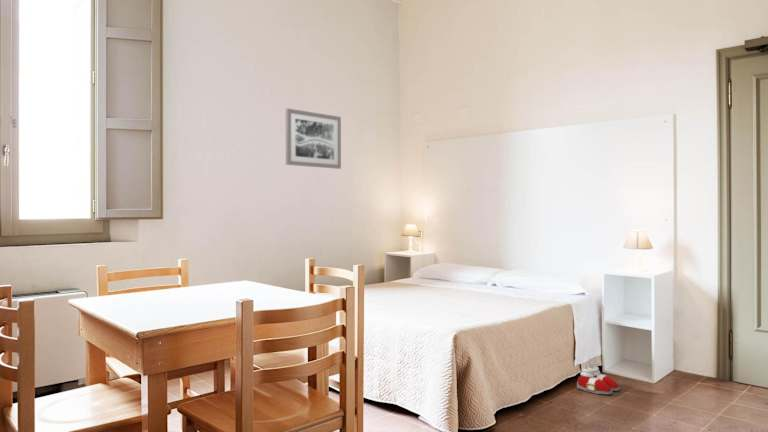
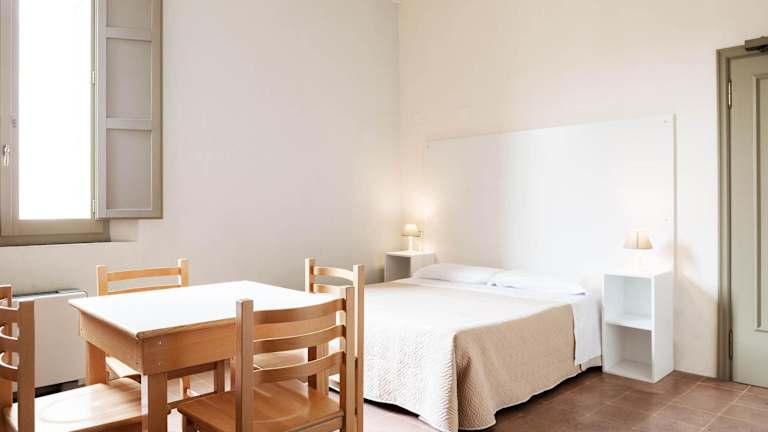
- slippers (598, 378)
- wall art (314, 139)
